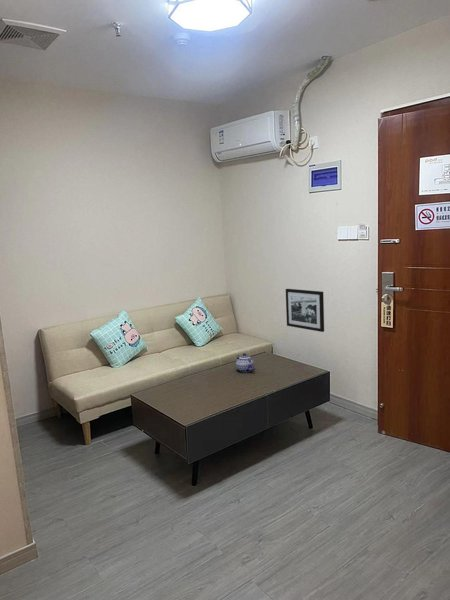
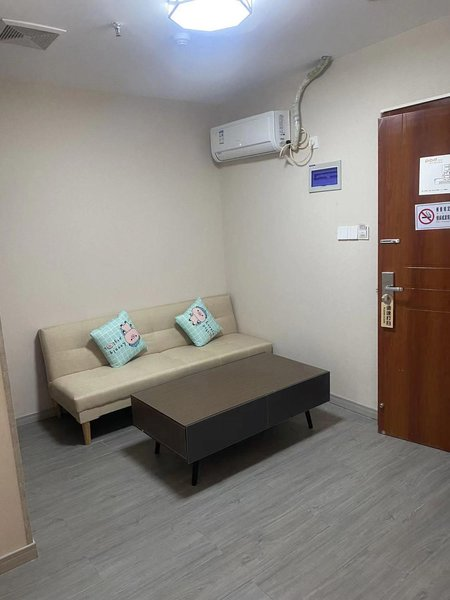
- teapot (245, 362)
- picture frame (304, 309)
